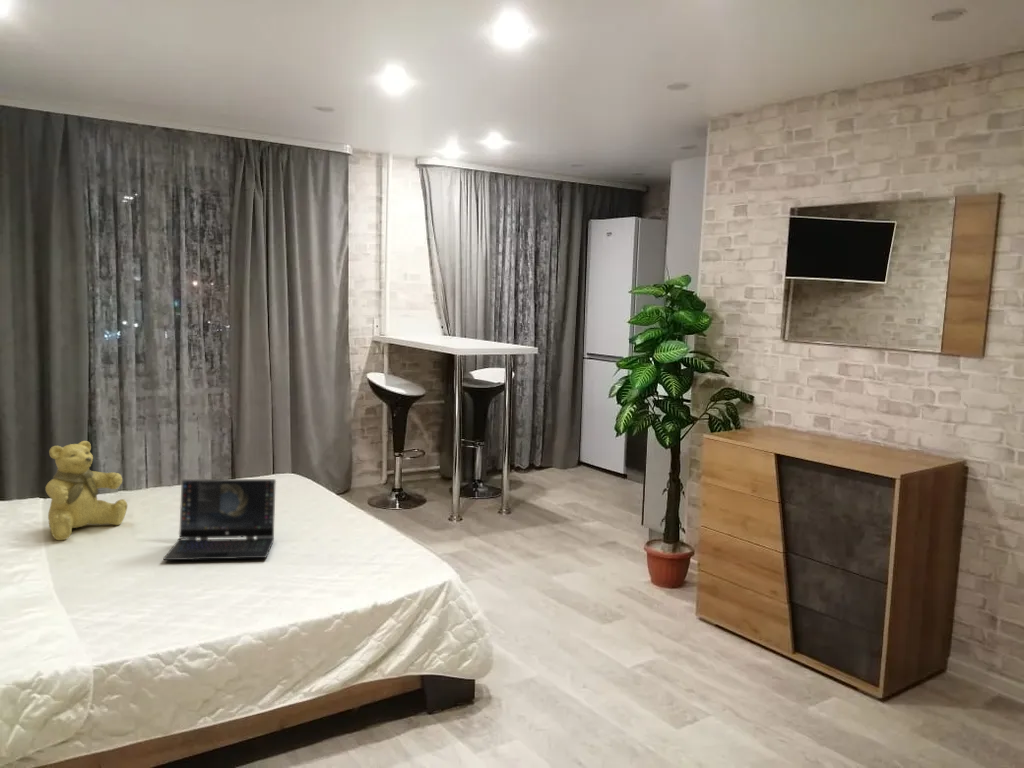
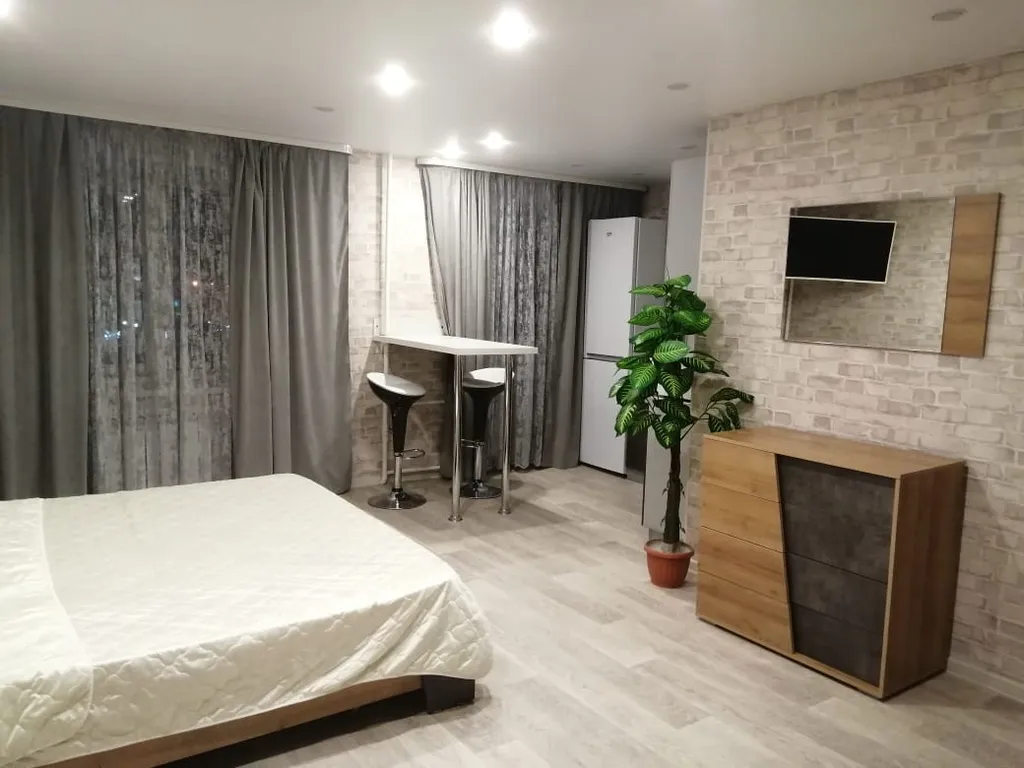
- laptop (222, 518)
- teddy bear (80, 486)
